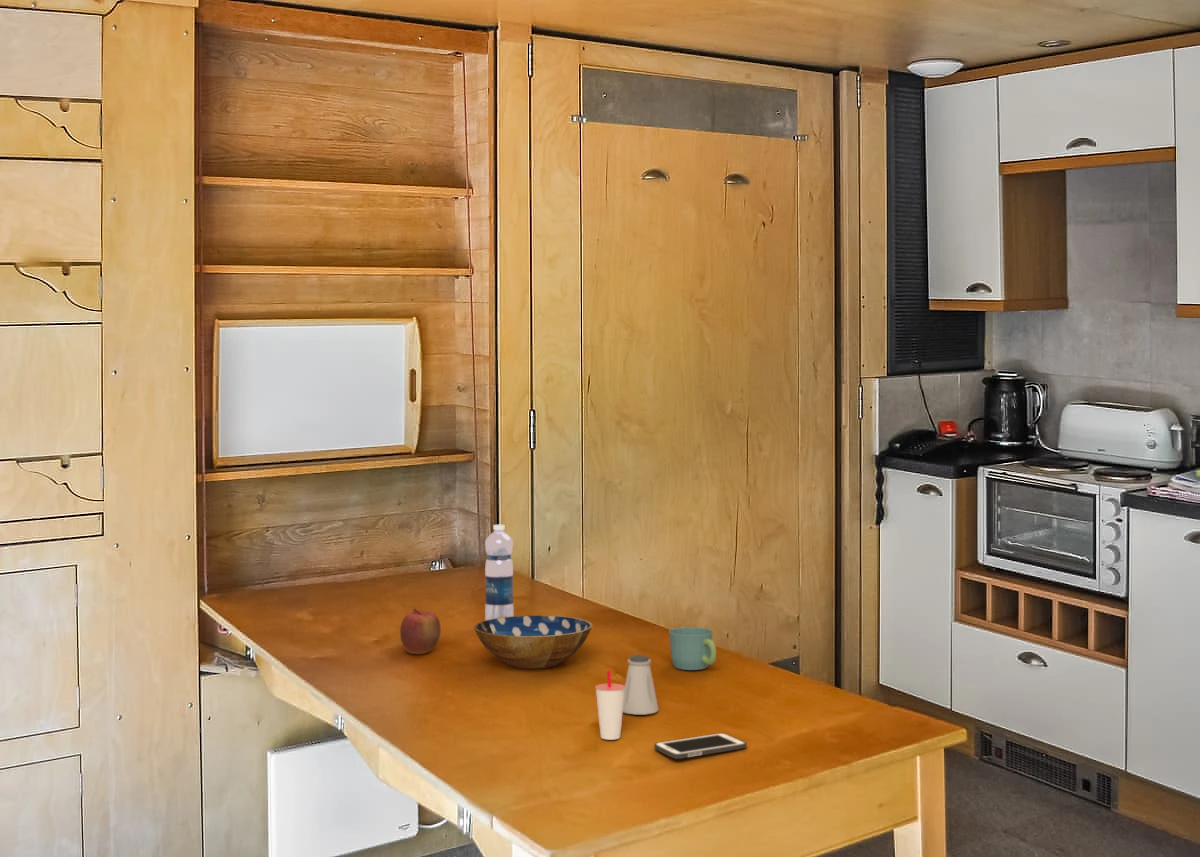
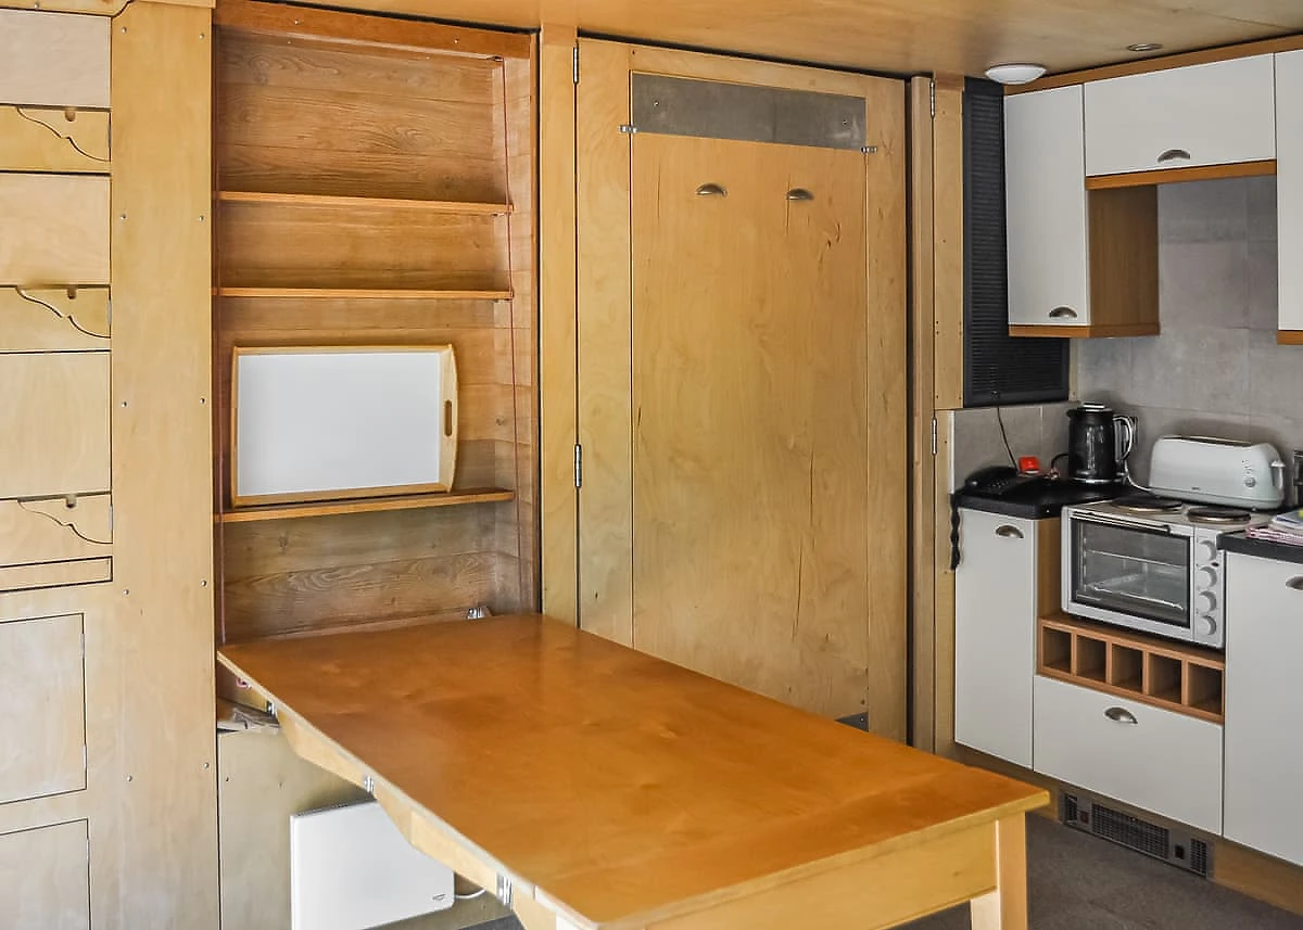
- cell phone (700, 745)
- mug (695, 649)
- apple (420, 630)
- water bottle (499, 576)
- saltshaker (639, 683)
- cup (610, 703)
- bowl (533, 643)
